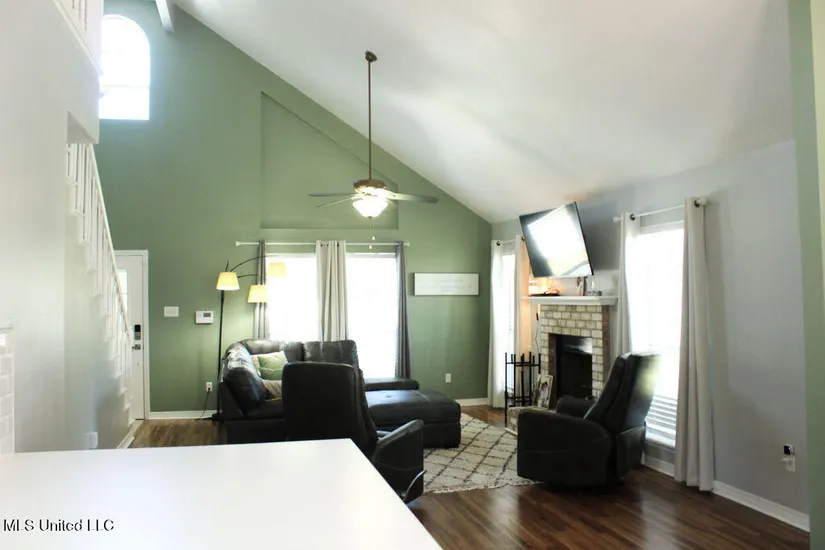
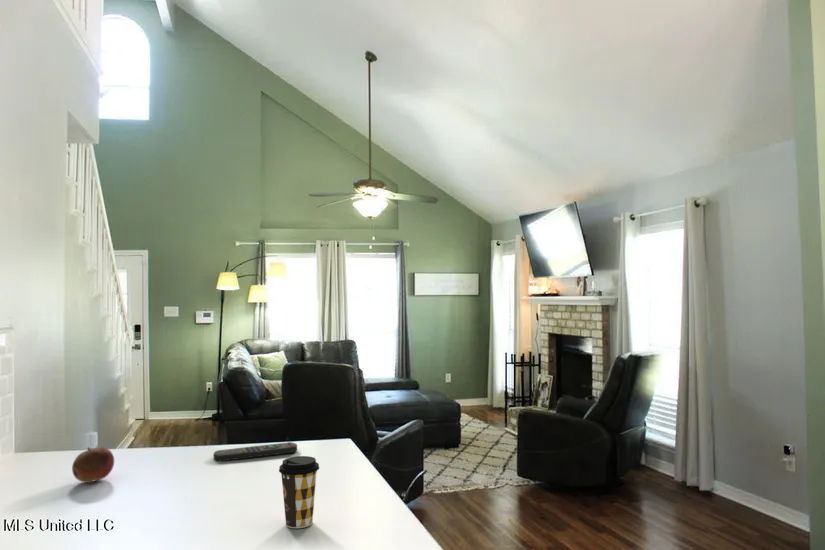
+ fruit (93, 463)
+ coffee cup (299, 491)
+ remote control (256, 451)
